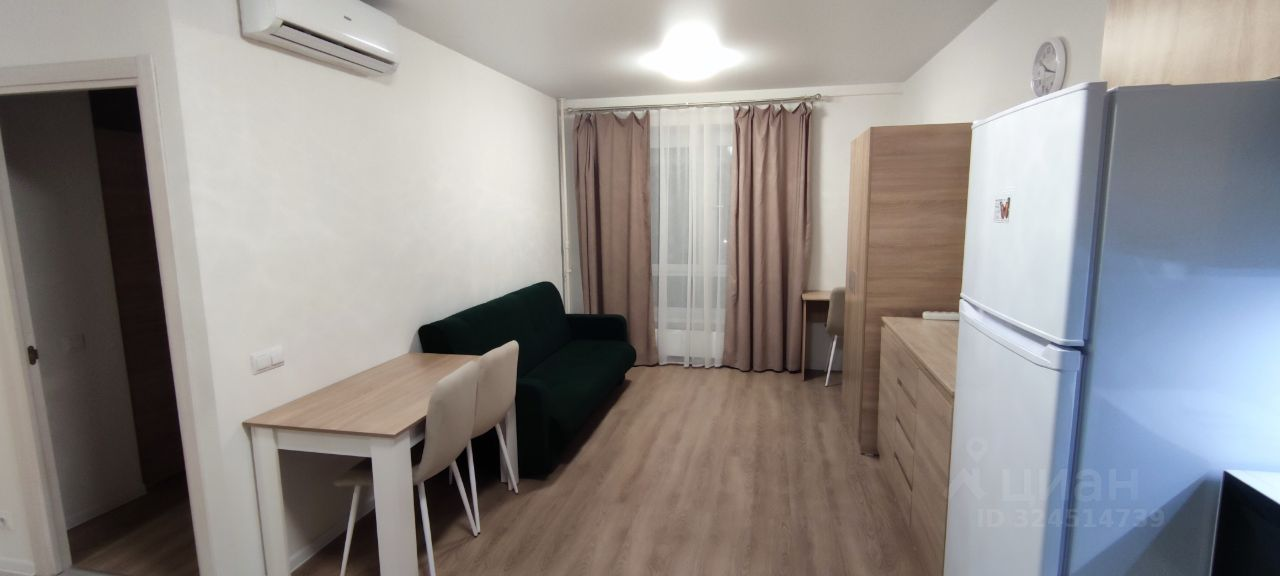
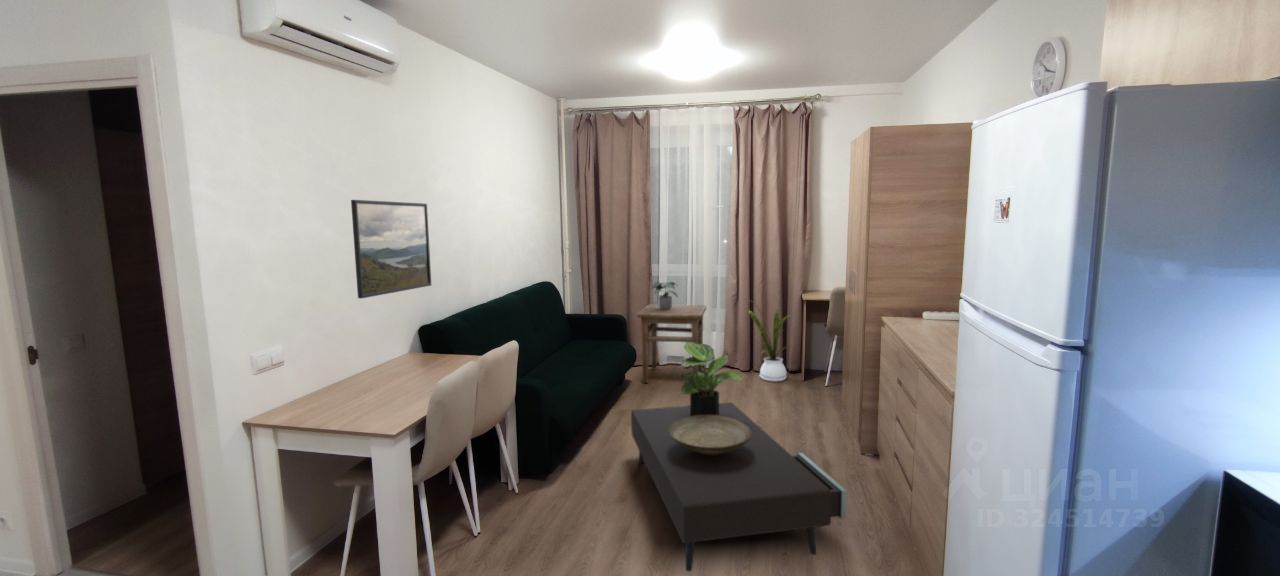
+ side table (673, 341)
+ potted plant (665, 294)
+ house plant (770, 339)
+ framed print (395, 247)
+ potted plant (707, 380)
+ coffee table (723, 470)
+ decorative bowl (709, 439)
